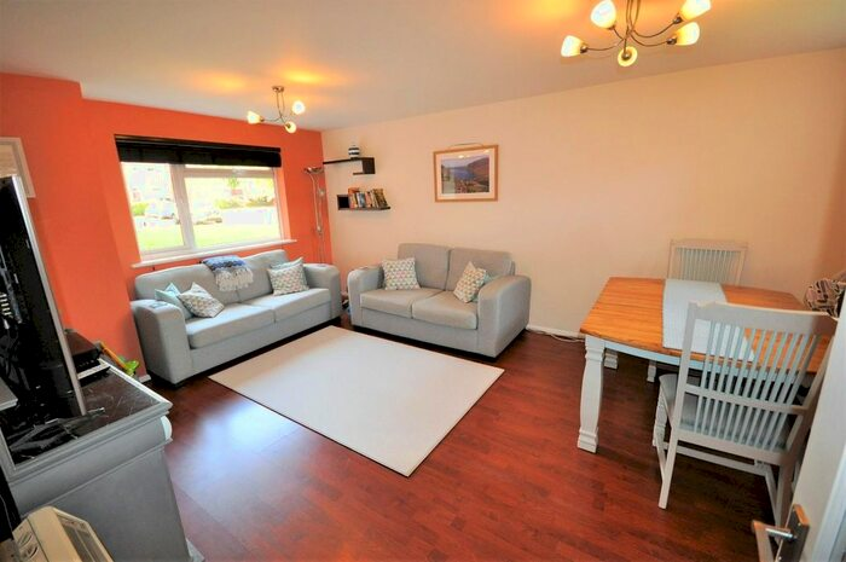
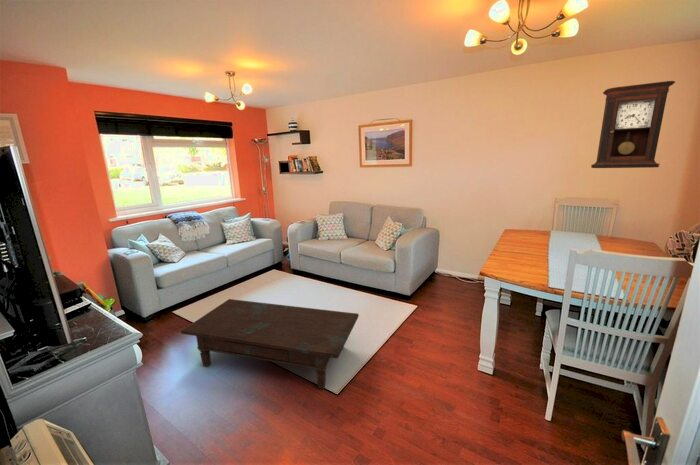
+ pendulum clock (630, 128)
+ coffee table (275, 339)
